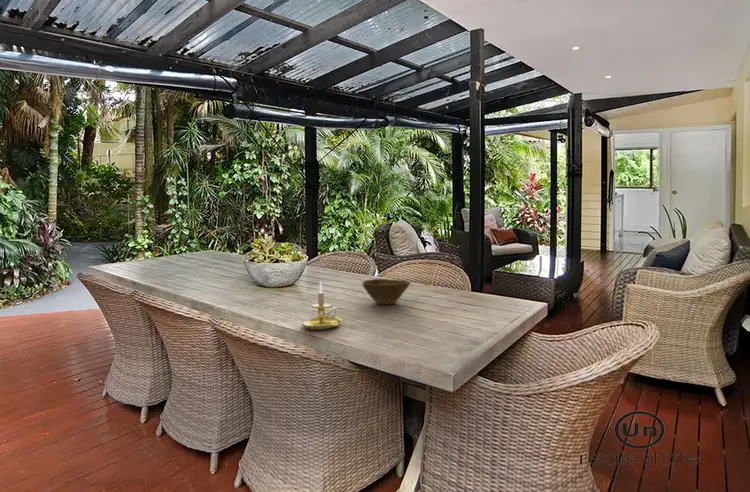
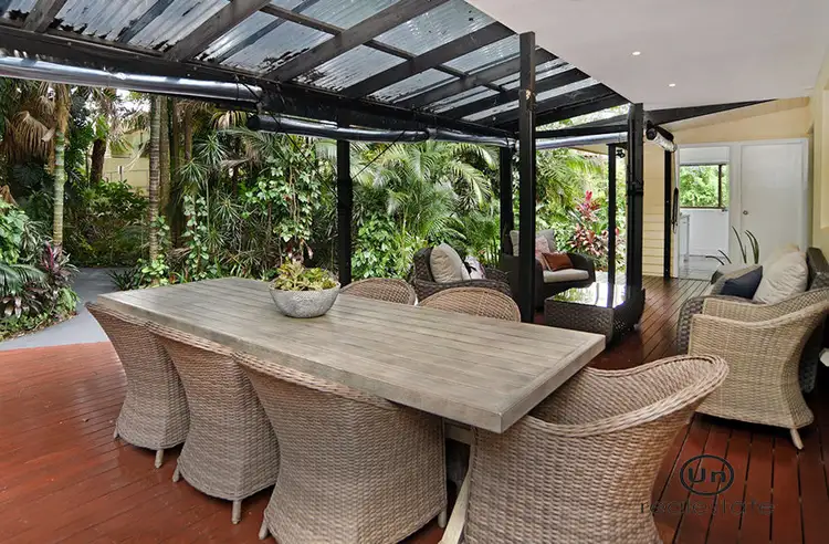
- candle holder (323, 302)
- bowl (386, 292)
